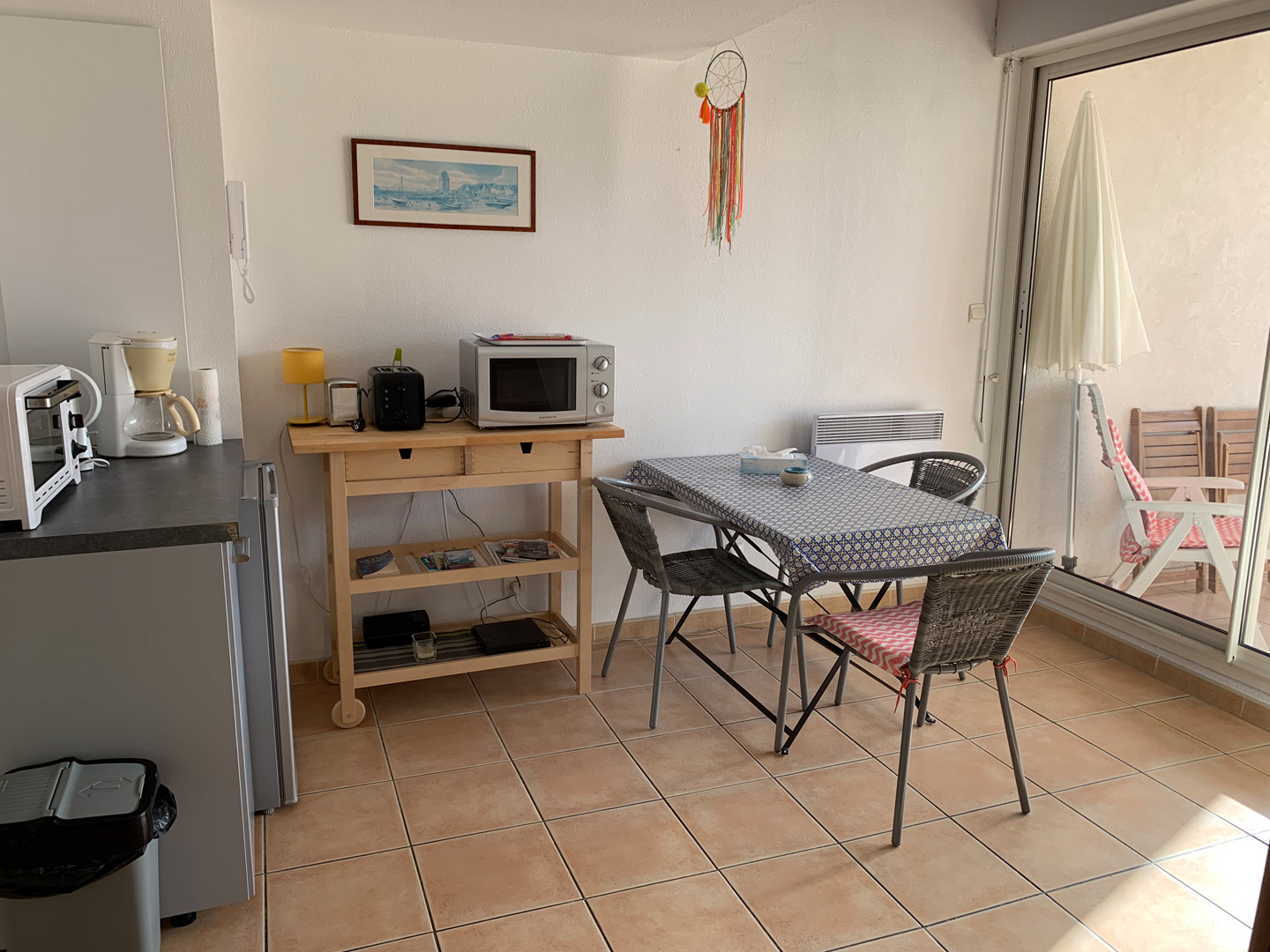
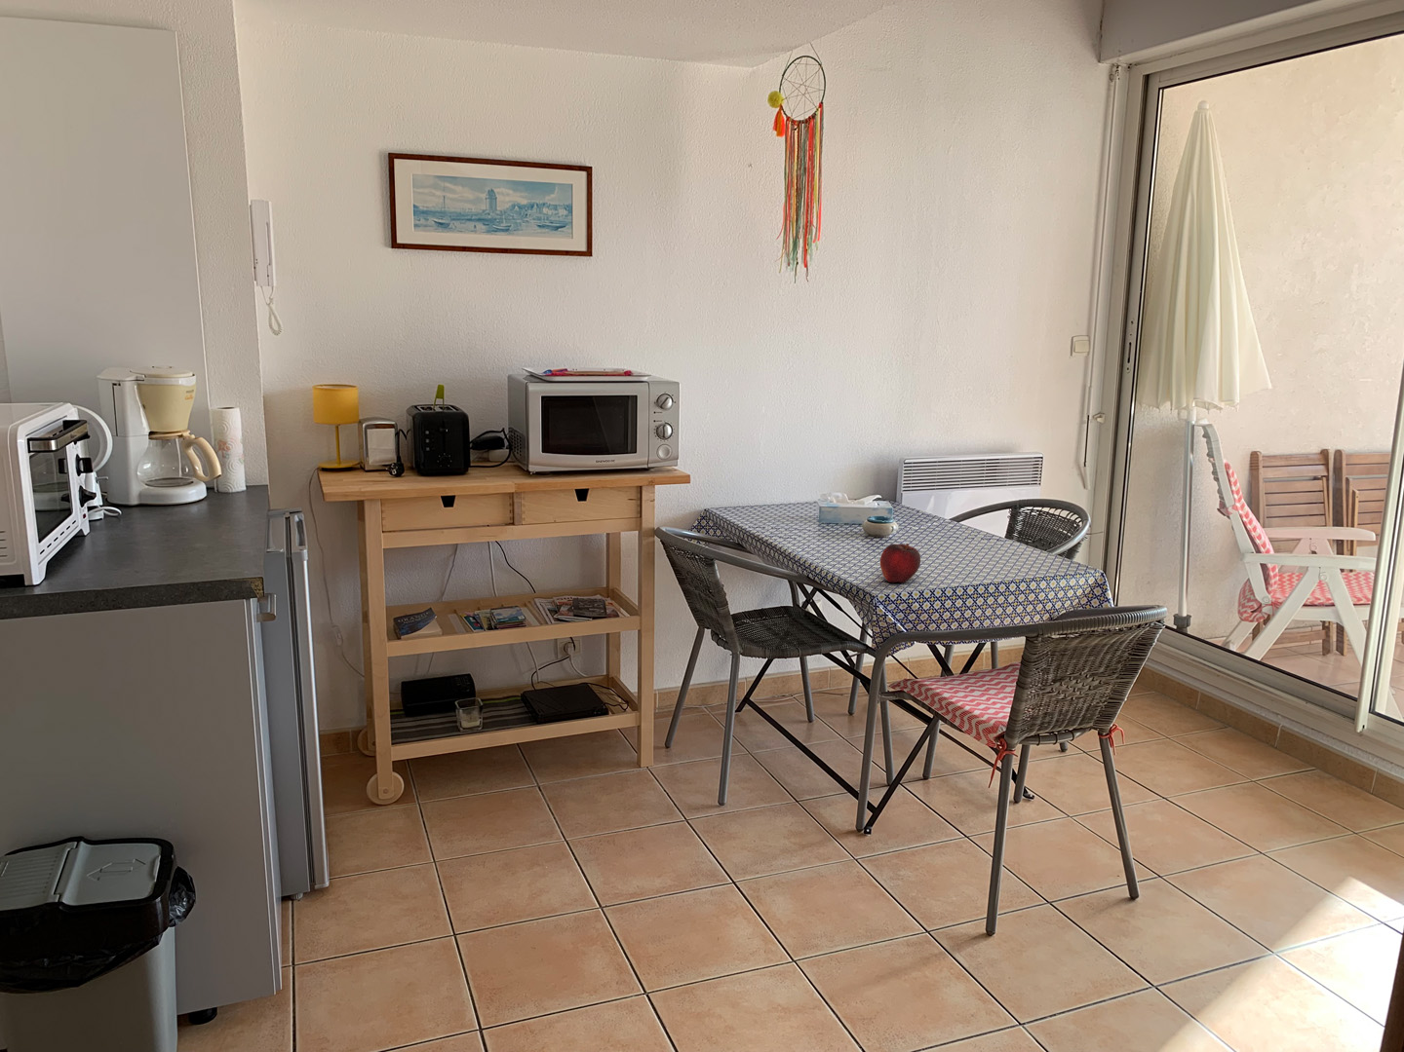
+ fruit (900, 562)
